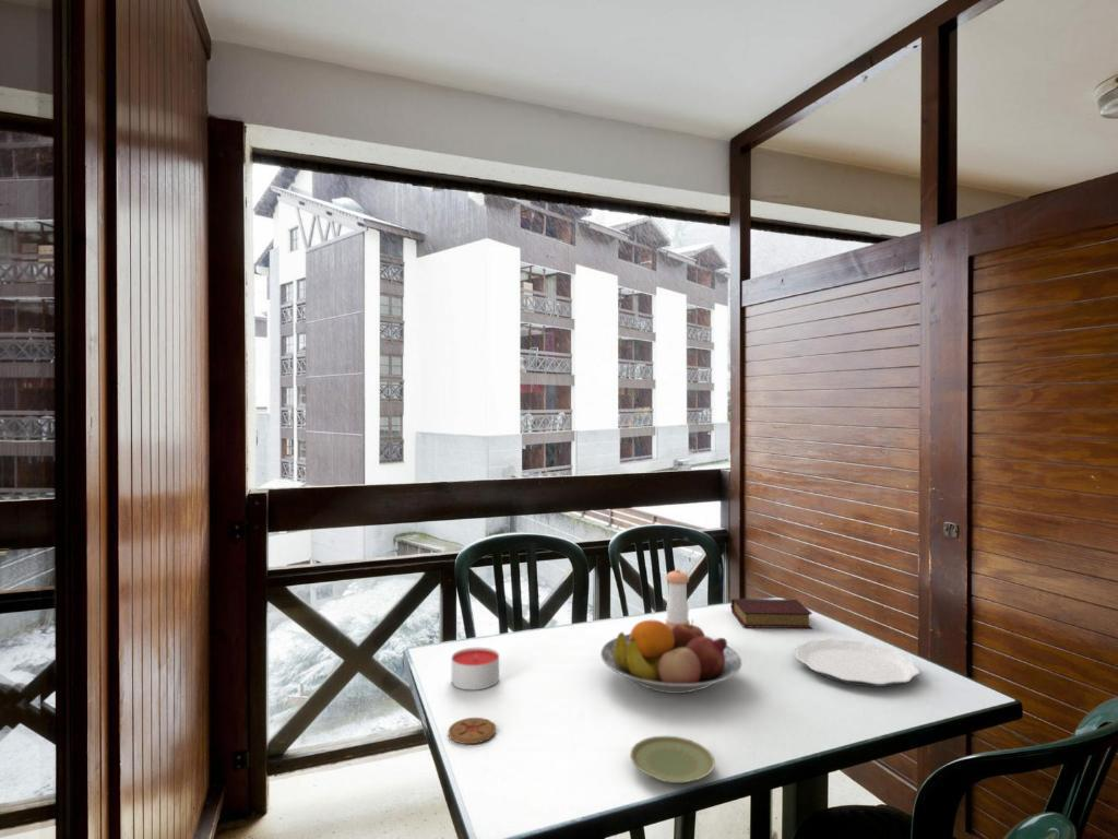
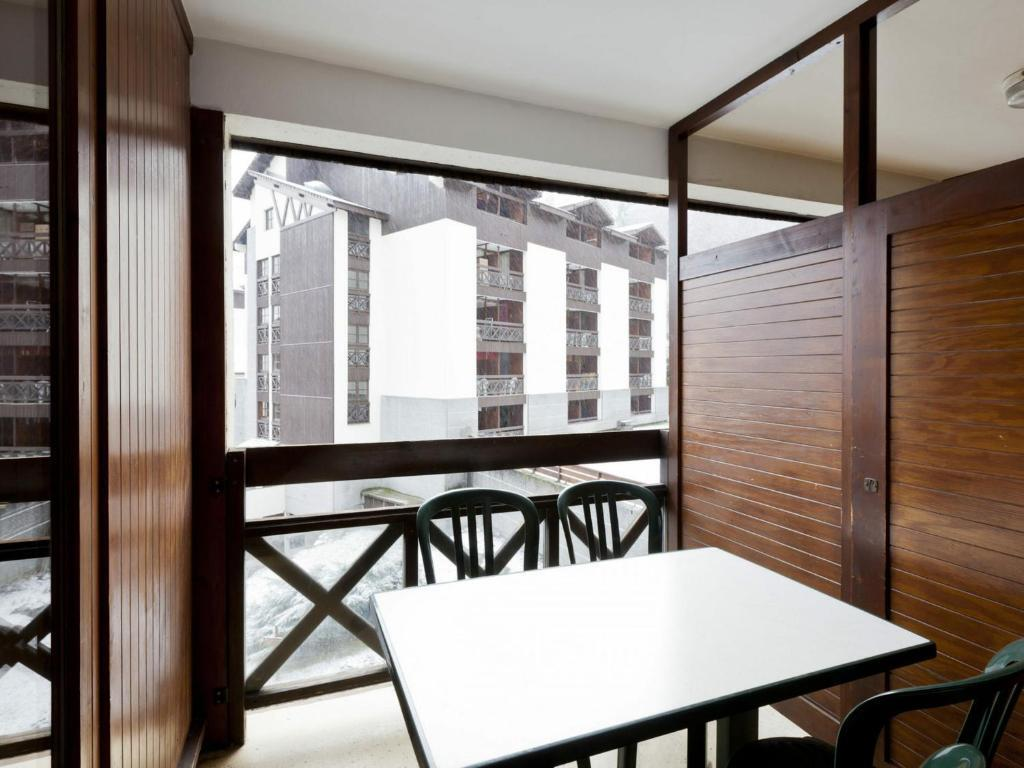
- candle (475, 666)
- plate (671, 761)
- plate (854, 663)
- book (770, 612)
- pepper shaker (677, 600)
- coaster (472, 730)
- fruit bowl (669, 649)
